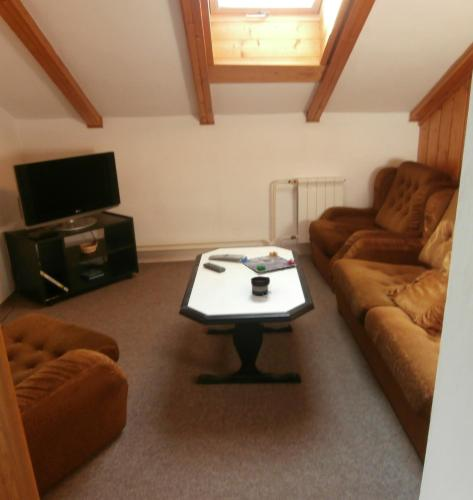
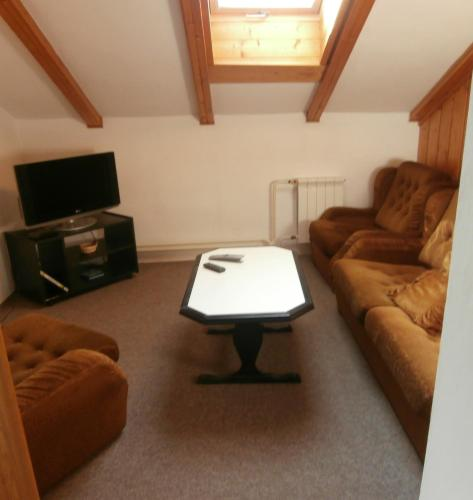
- board game (267, 261)
- mug (260, 285)
